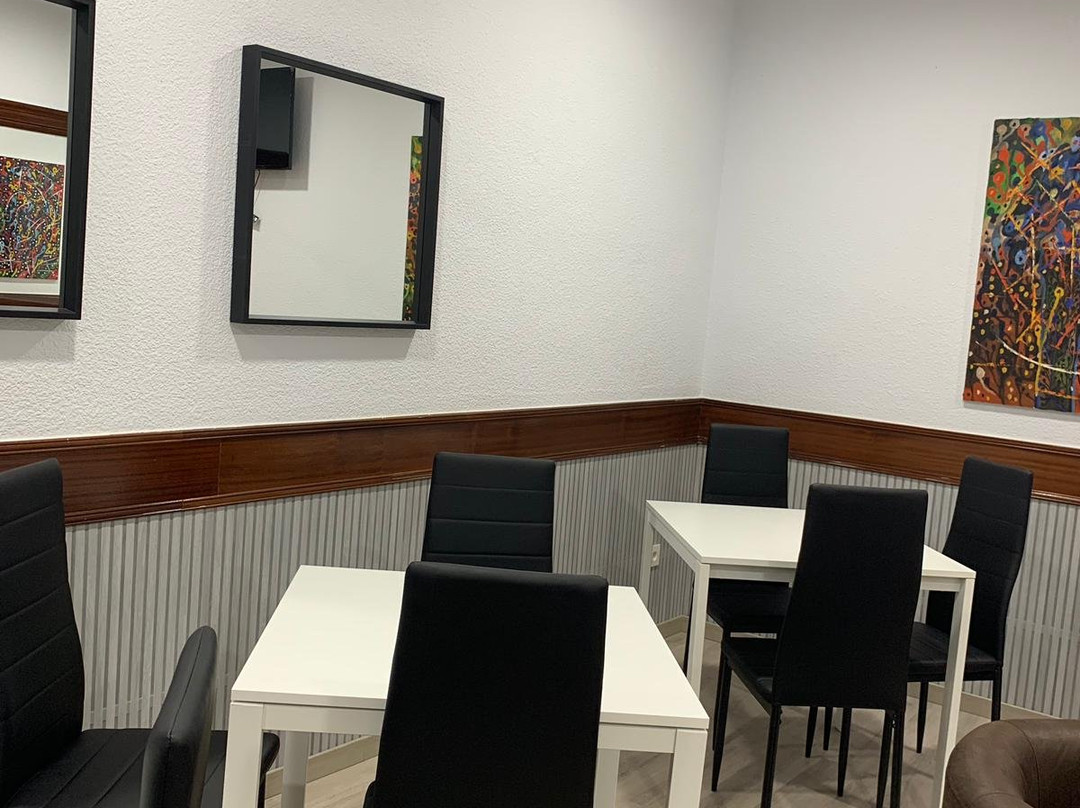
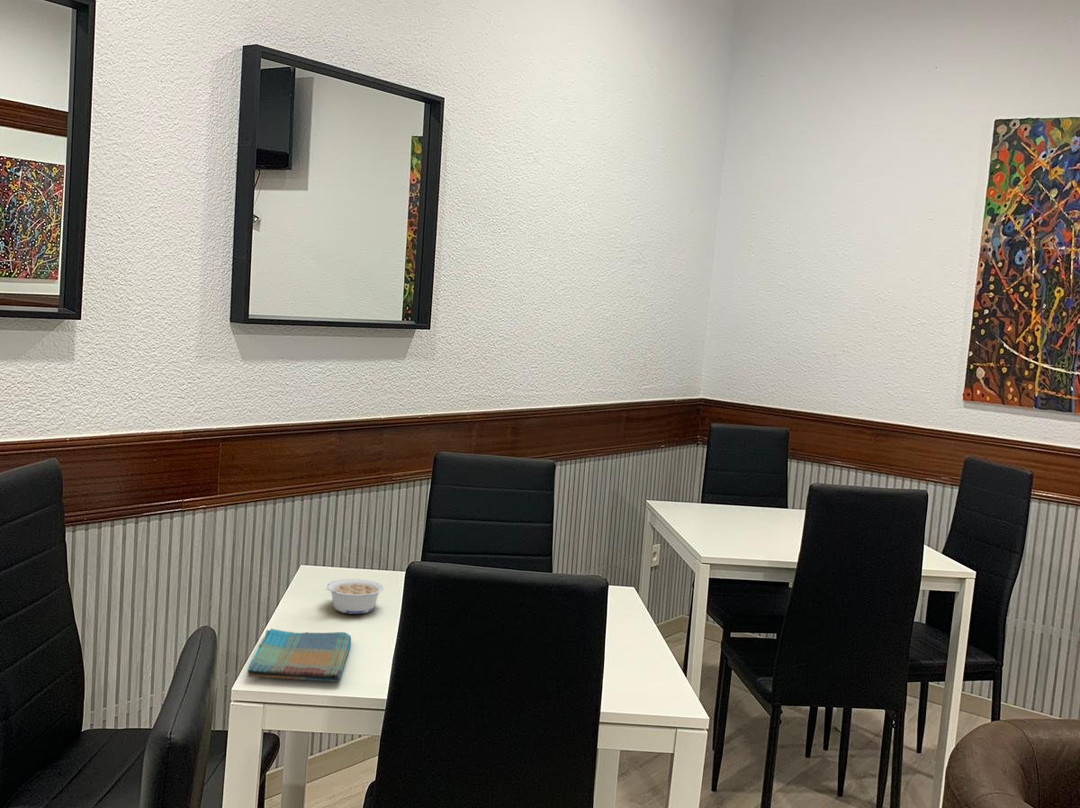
+ legume (354, 595)
+ dish towel (302, 653)
